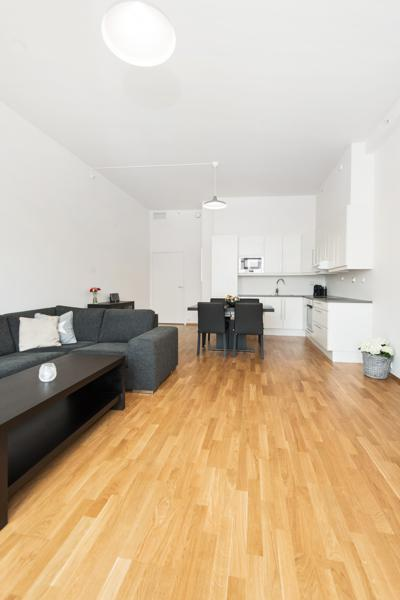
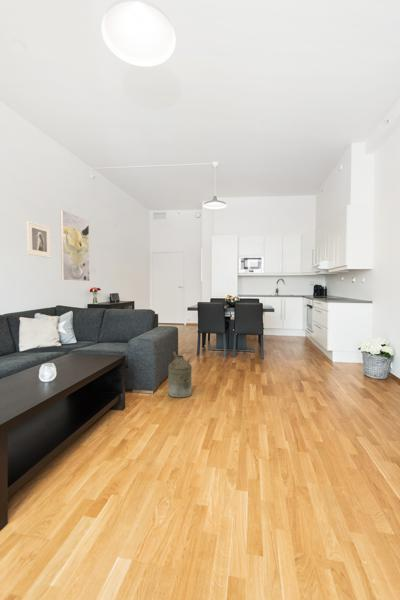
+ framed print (76, 248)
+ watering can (180, 372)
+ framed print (39, 240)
